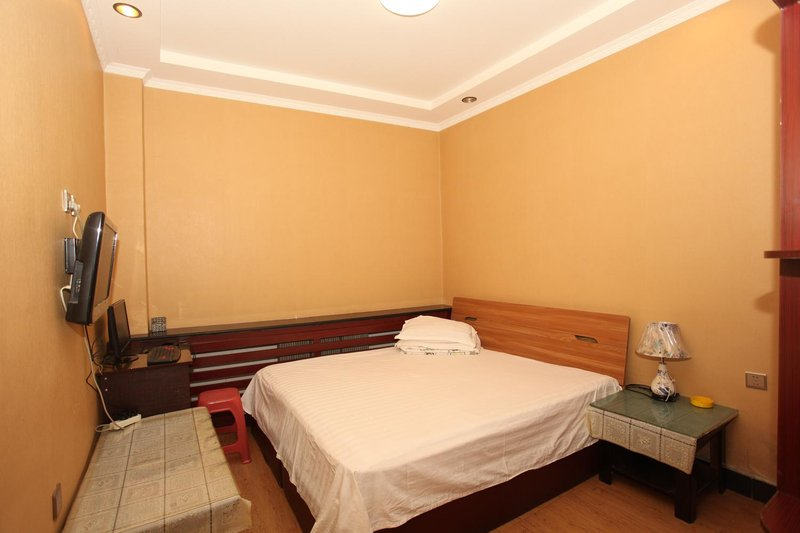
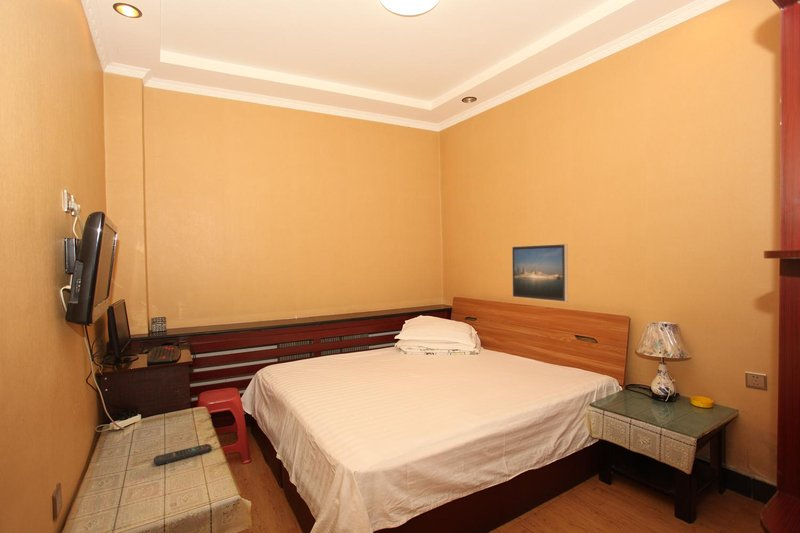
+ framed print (538, 272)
+ remote control (183, 453)
